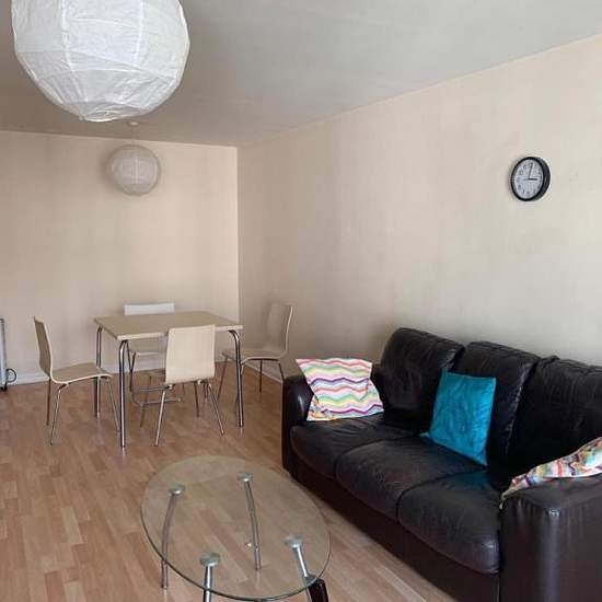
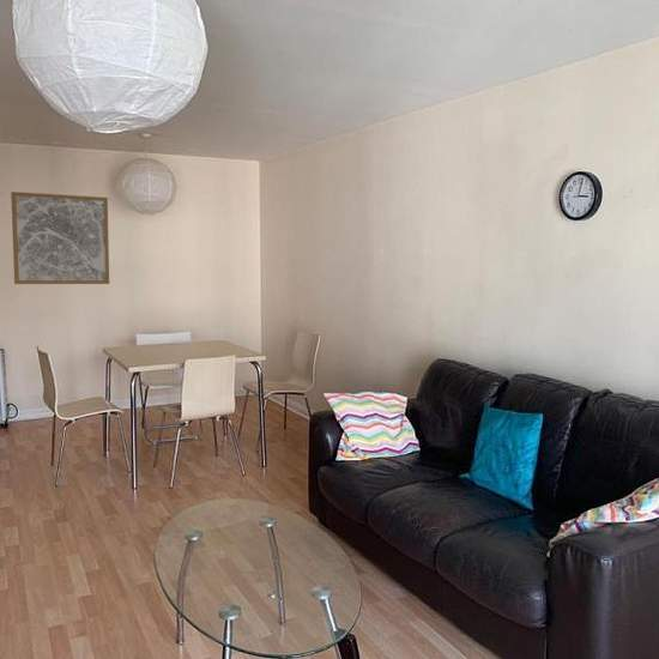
+ wall art (61, 240)
